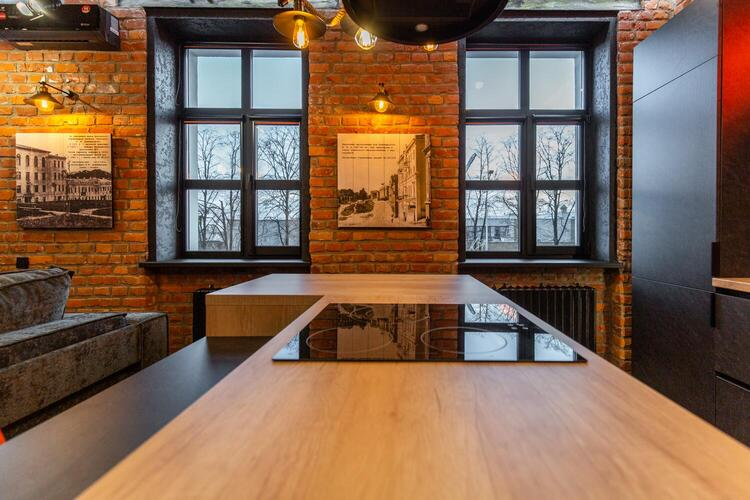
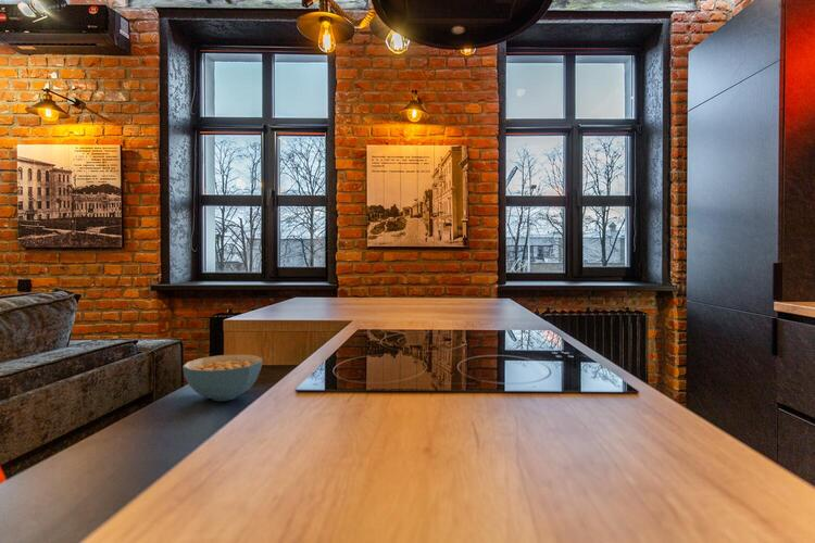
+ cereal bowl (224, 379)
